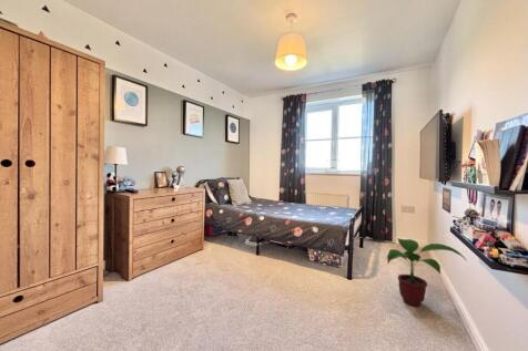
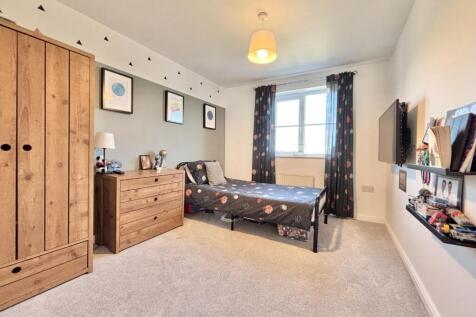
- potted plant (418, 277)
